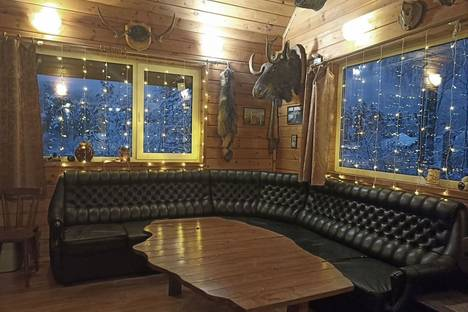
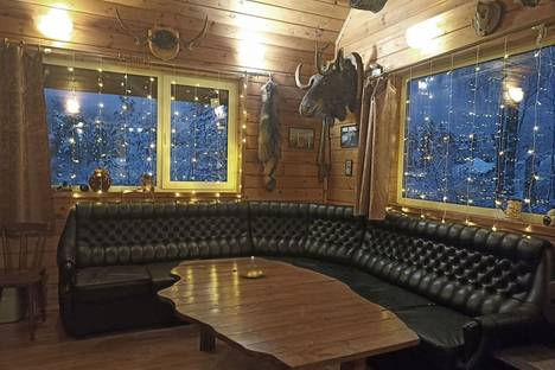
+ candle holder (250, 264)
